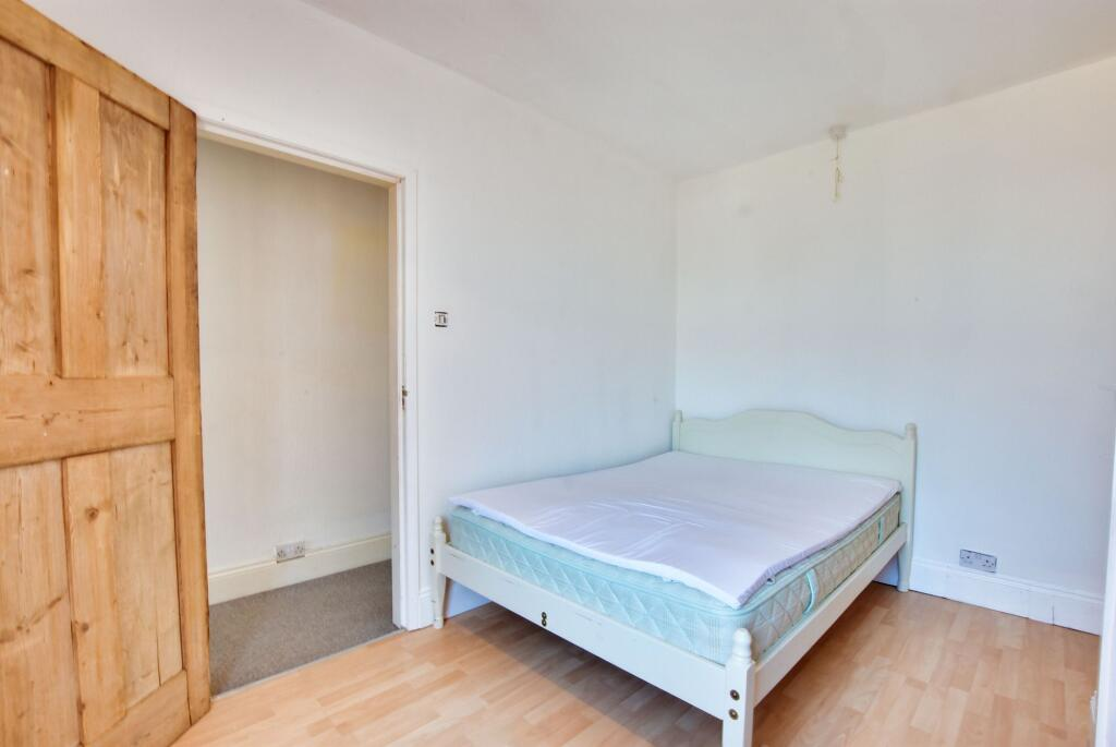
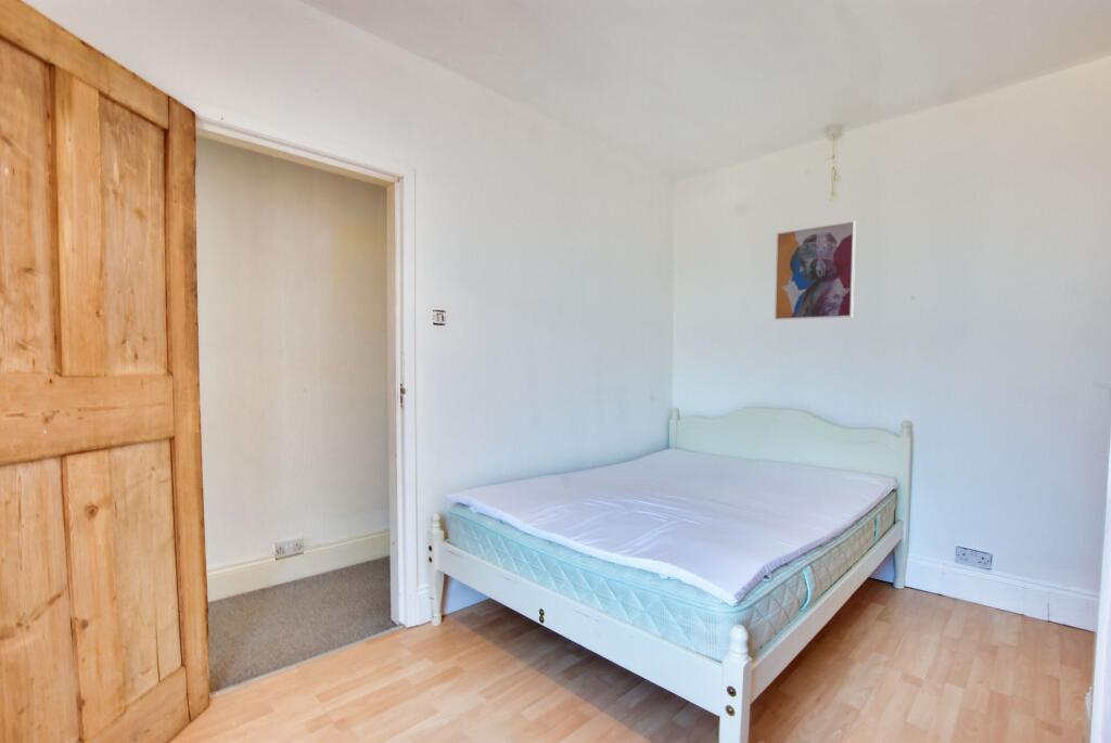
+ wall art (813, 272)
